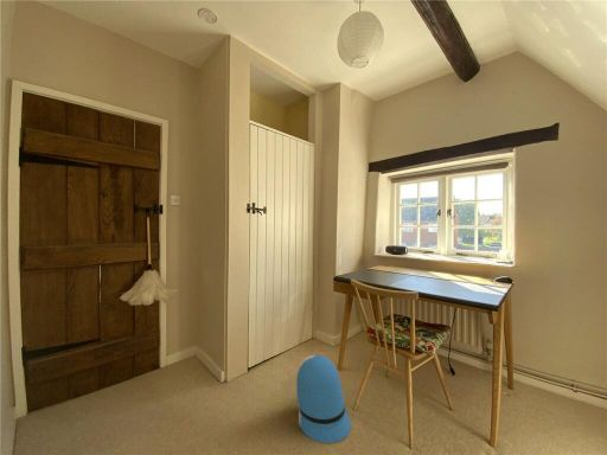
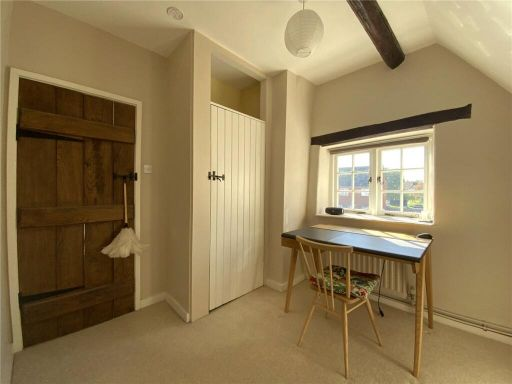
- sun visor (321, 389)
